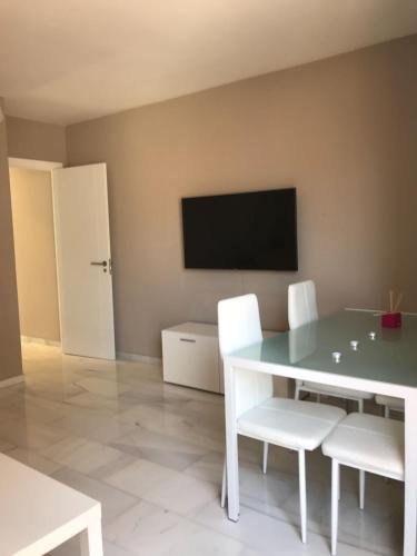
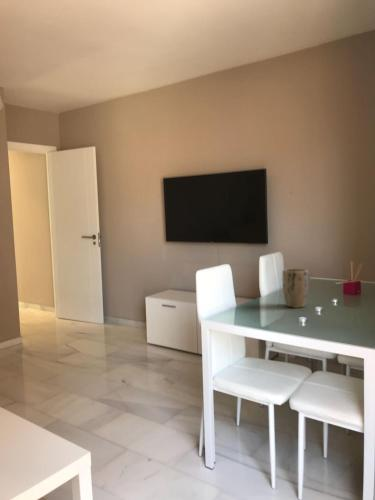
+ plant pot (295, 287)
